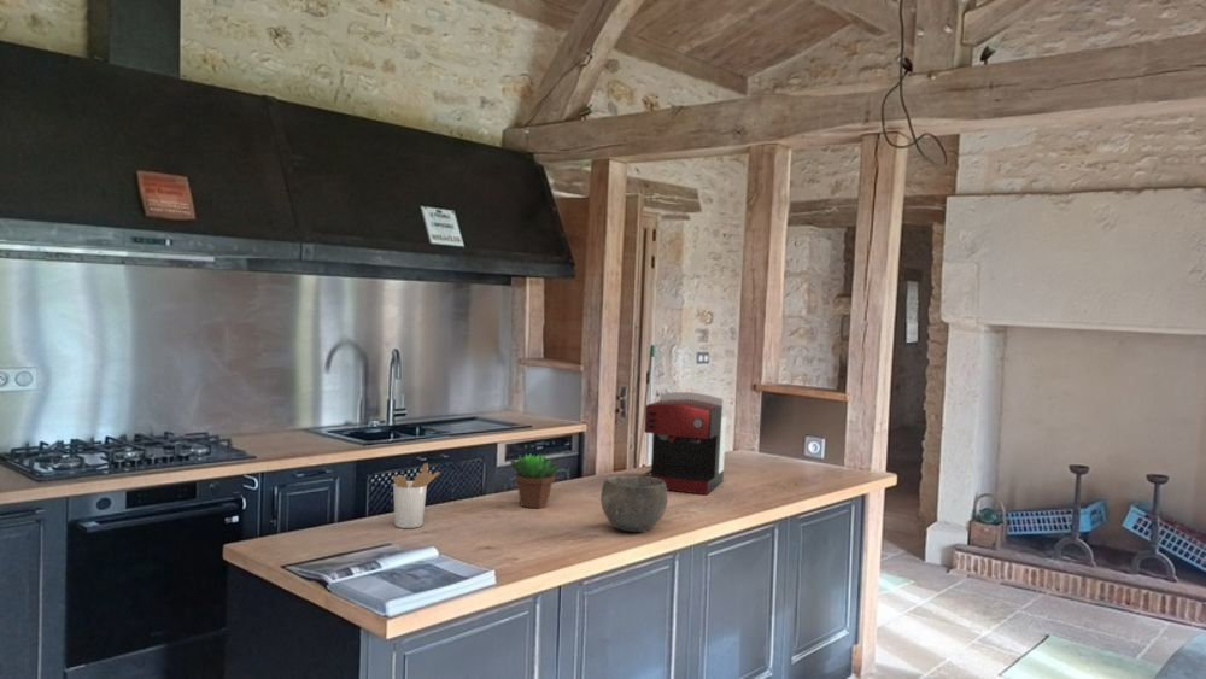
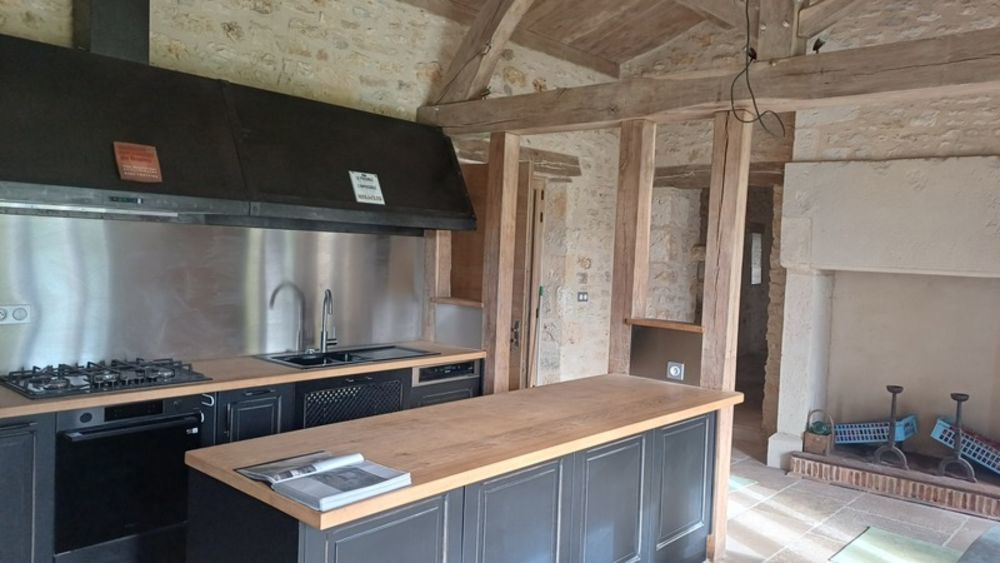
- bowl (633, 504)
- utensil holder (415, 496)
- coffee maker (683, 439)
- succulent plant (533, 478)
